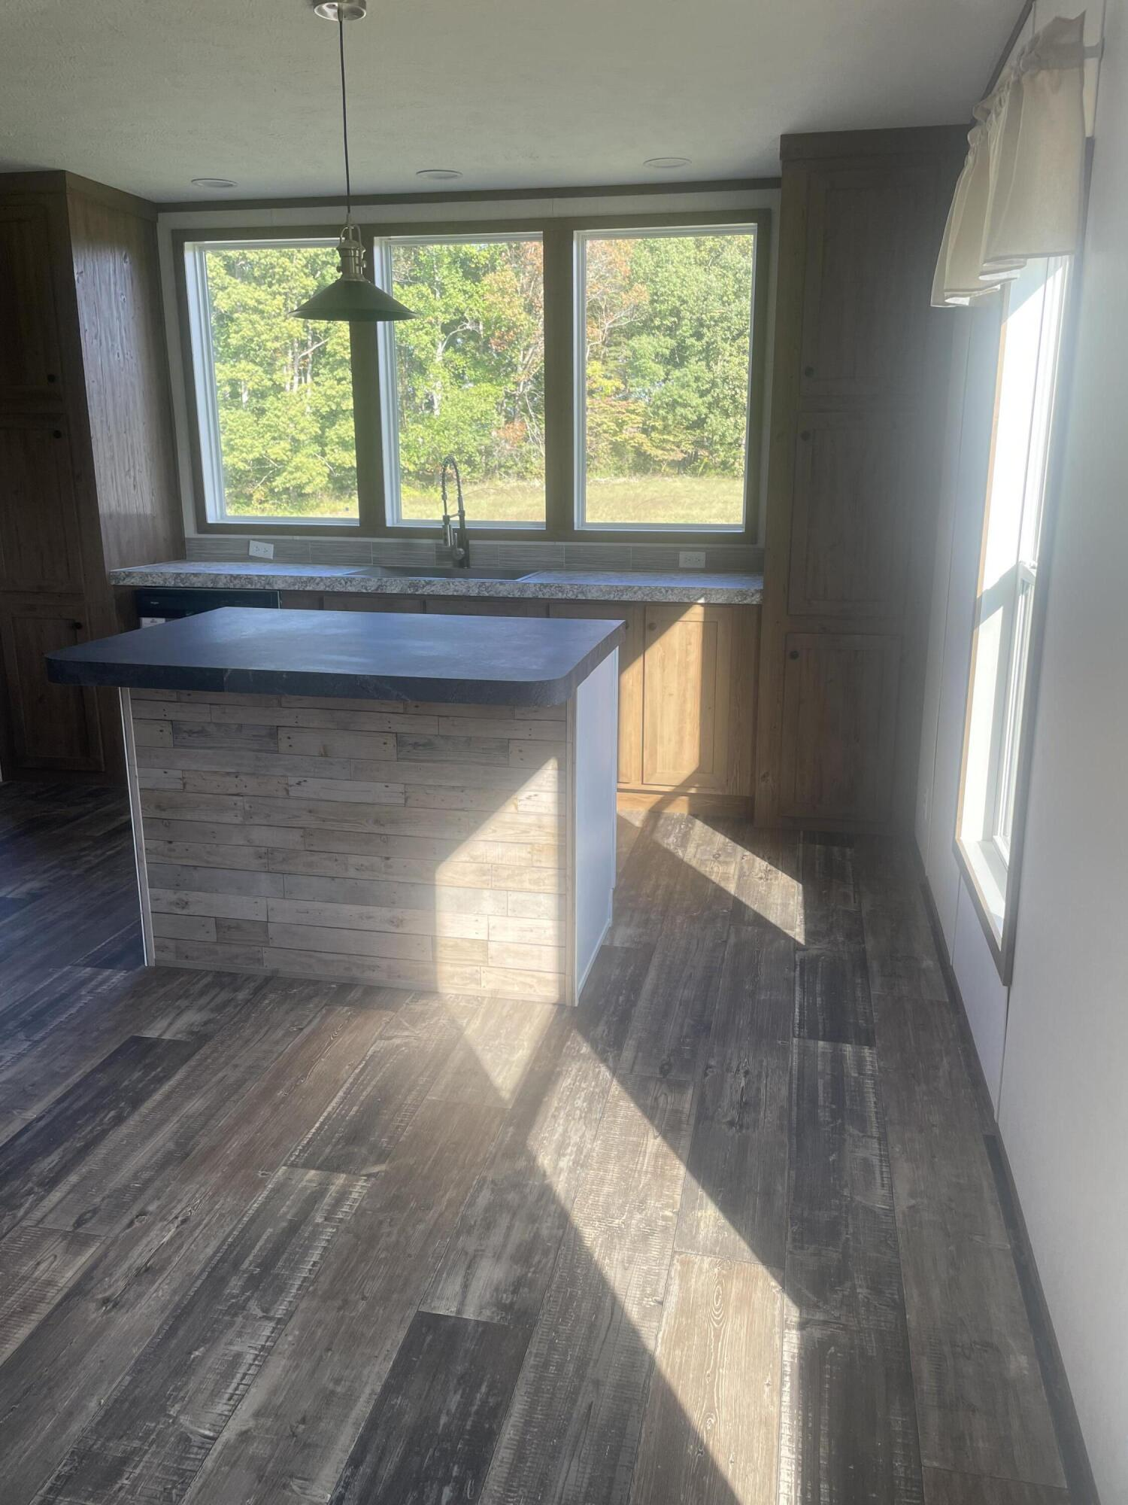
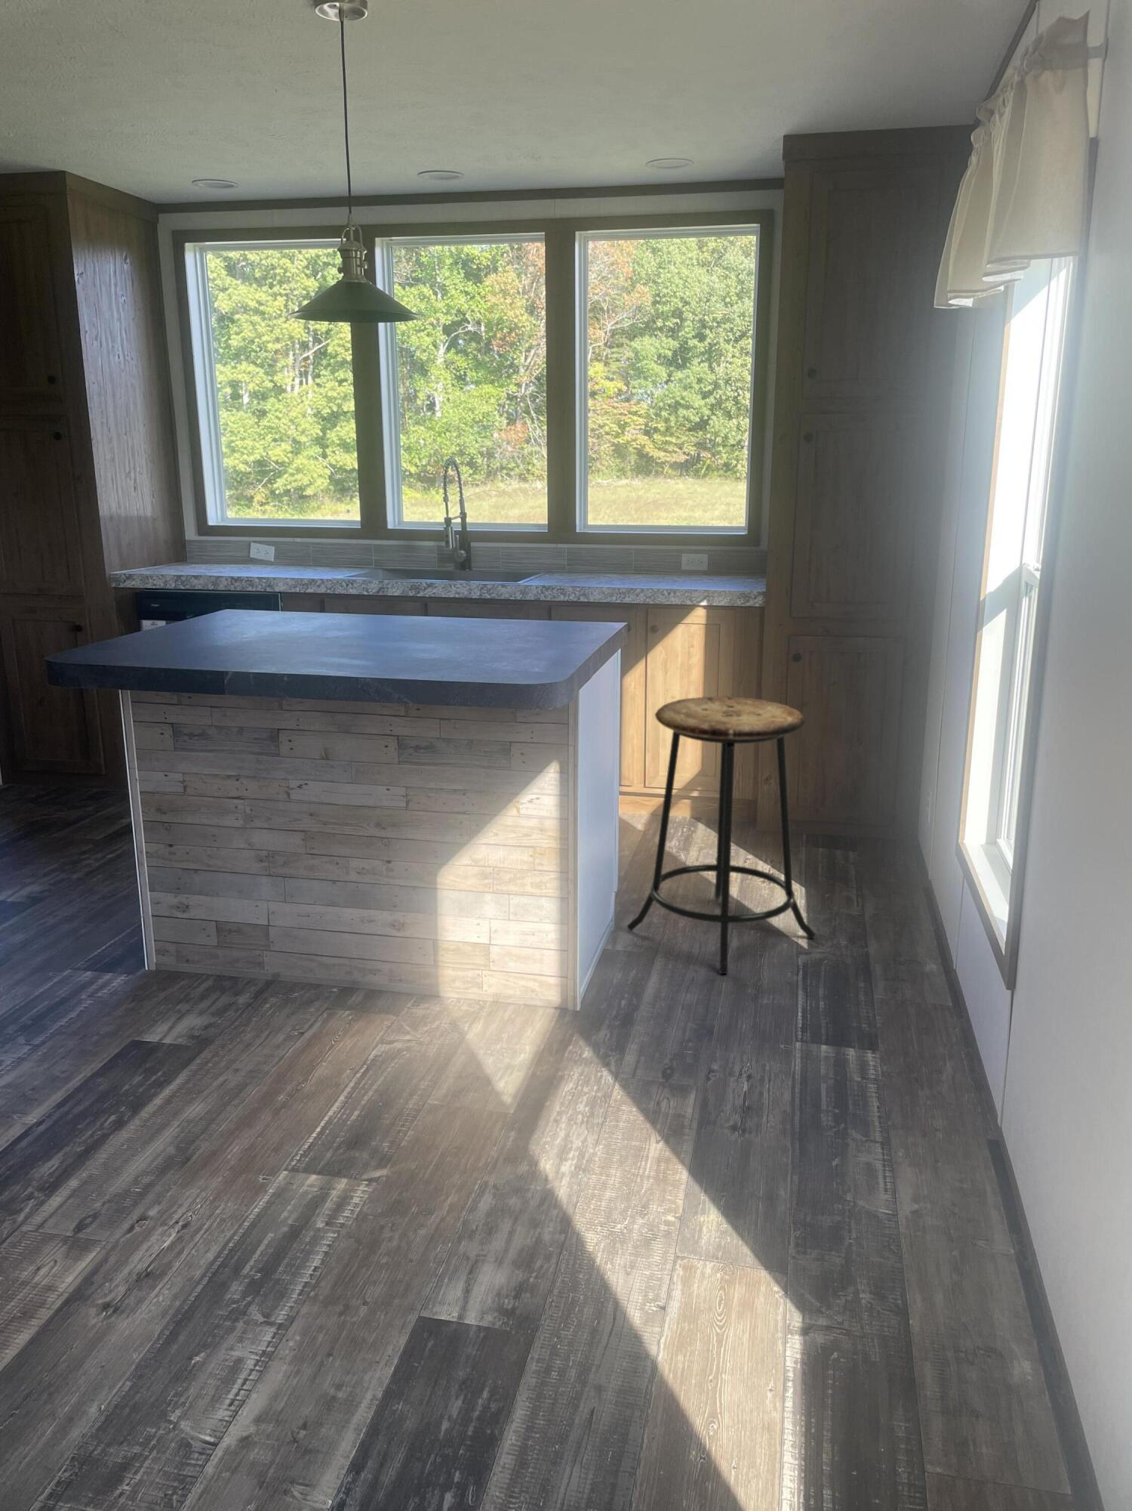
+ bar stool (724, 825)
